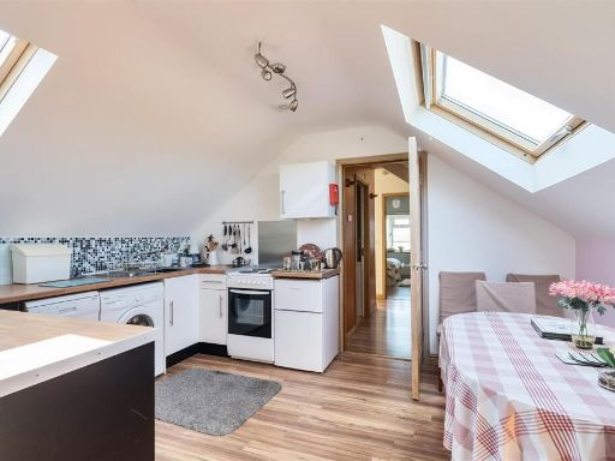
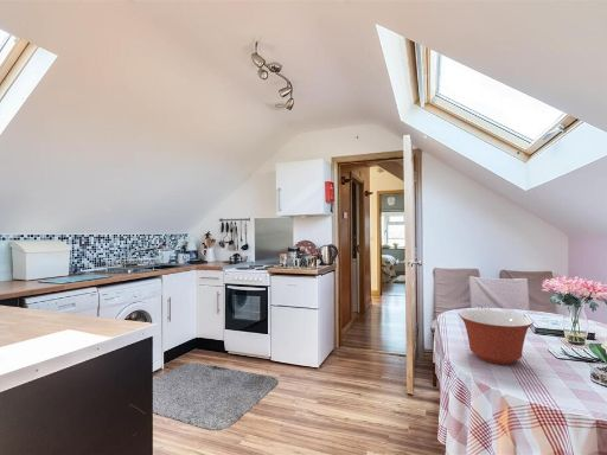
+ mixing bowl (494, 337)
